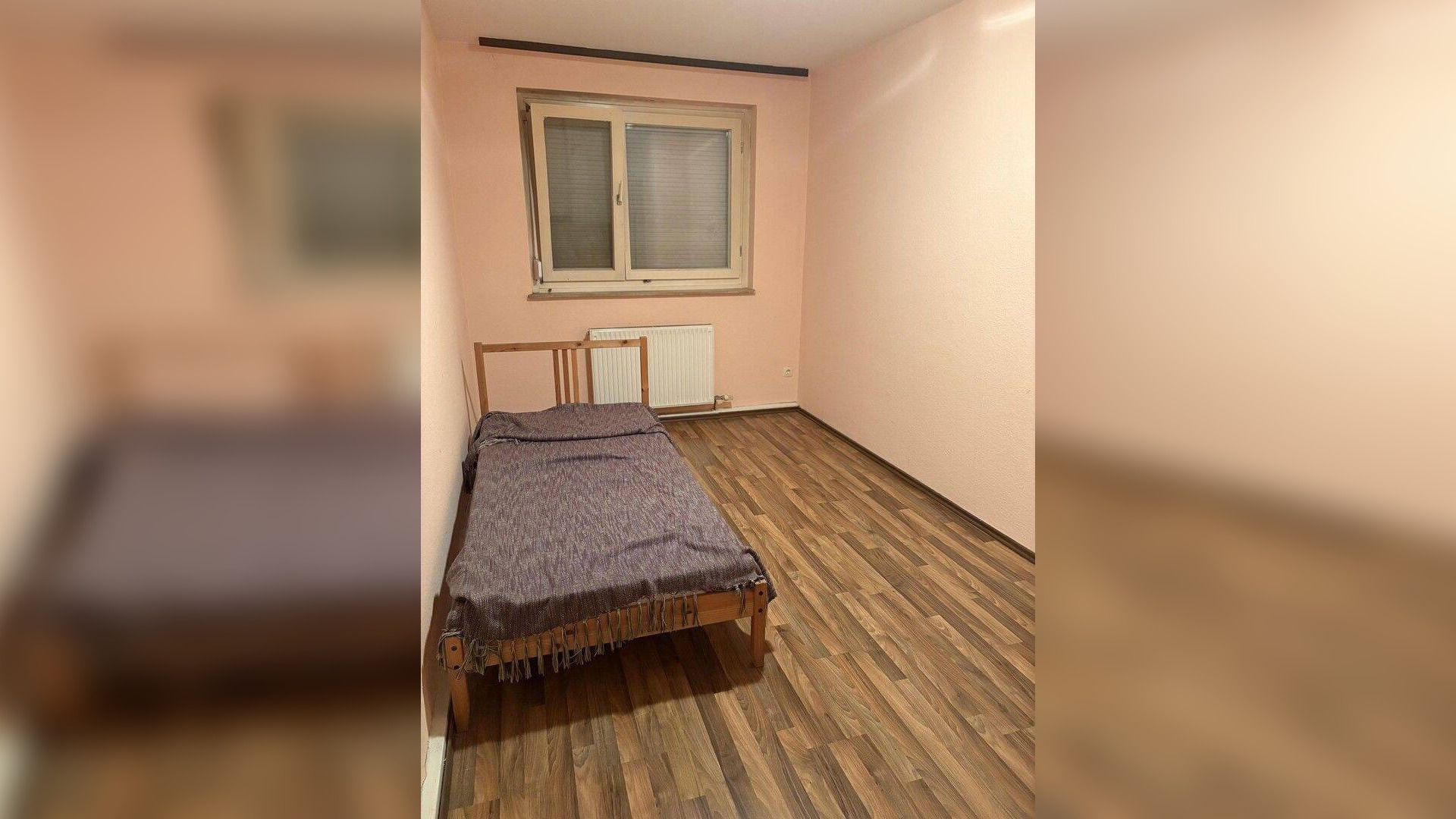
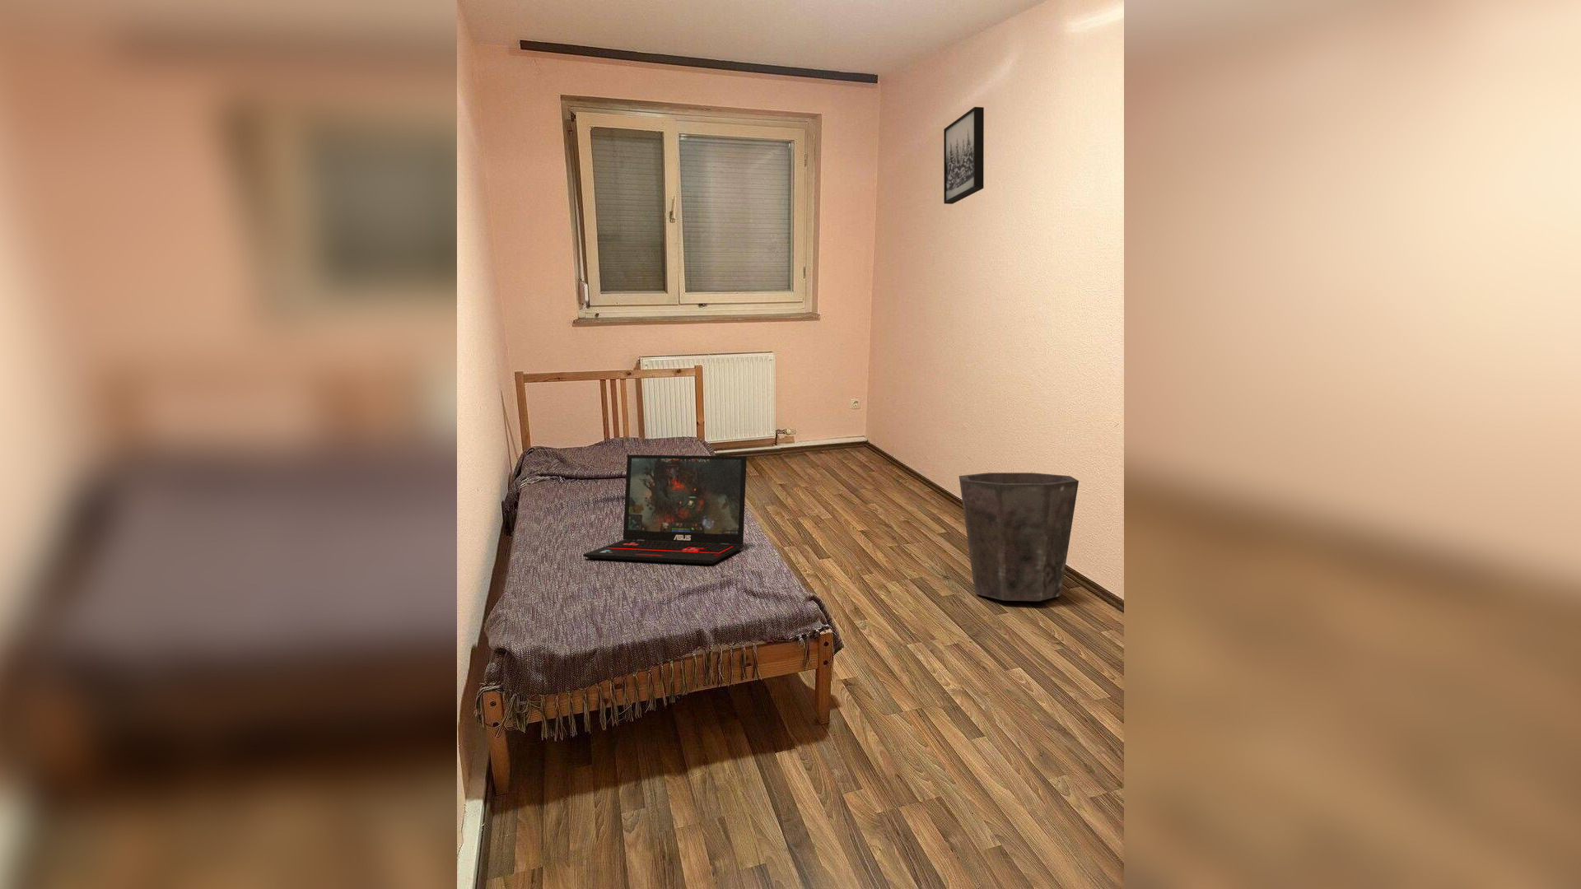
+ laptop (667, 506)
+ wall art (962, 157)
+ waste bin (1016, 534)
